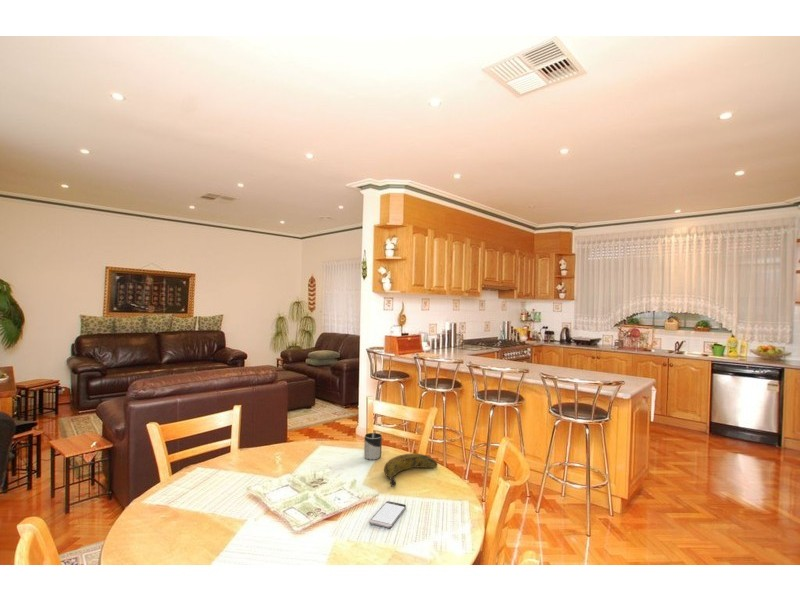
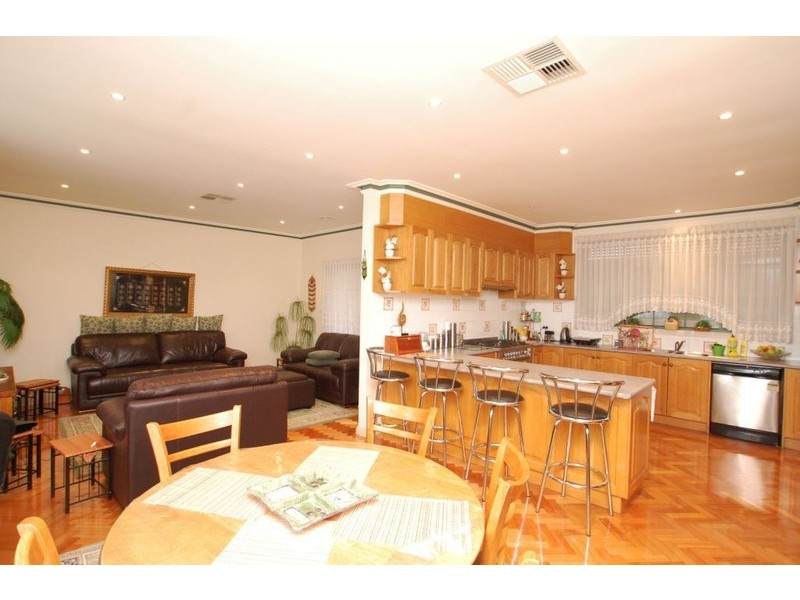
- smartphone (388, 514)
- cup (373, 445)
- banana (413, 467)
